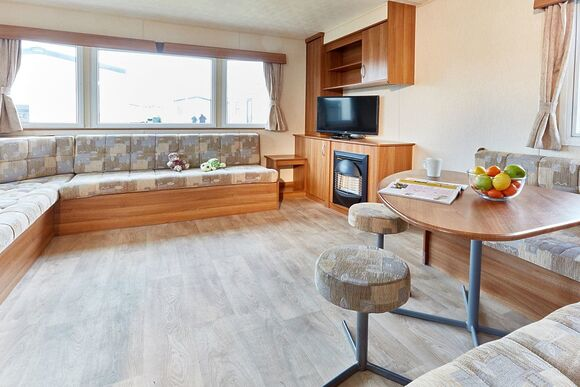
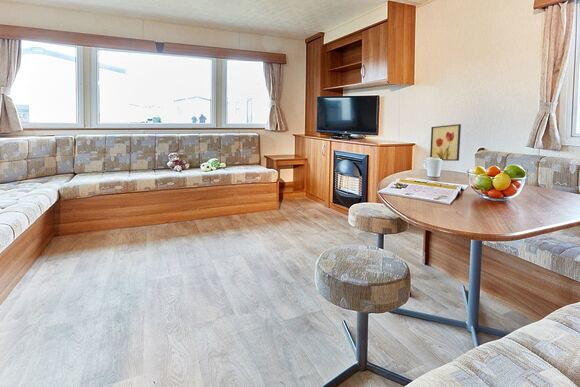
+ wall art (445, 143)
